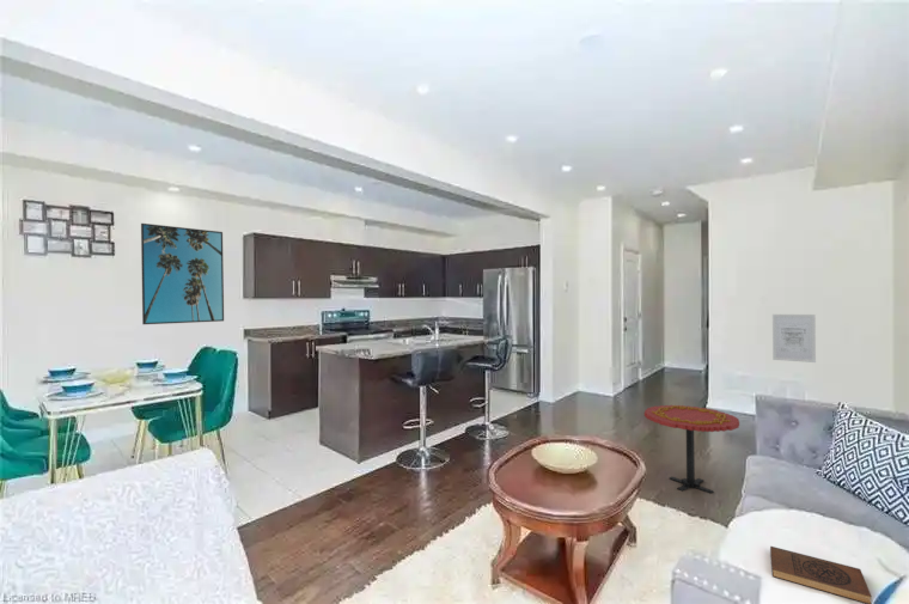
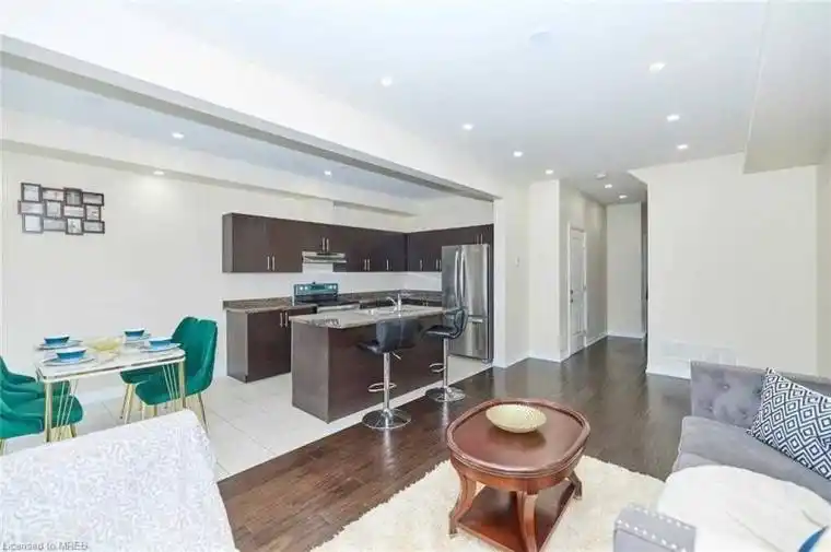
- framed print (184, 275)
- wall art (793, 337)
- book (816, 572)
- side table (690, 449)
